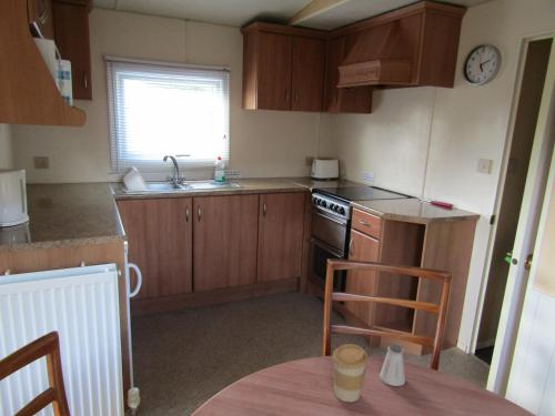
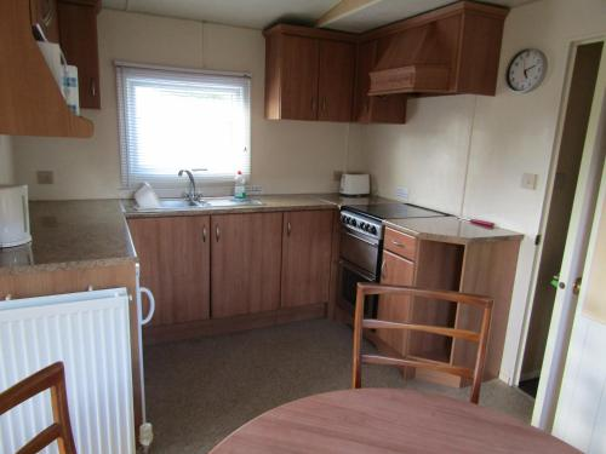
- coffee cup (349, 372)
- saltshaker (394, 363)
